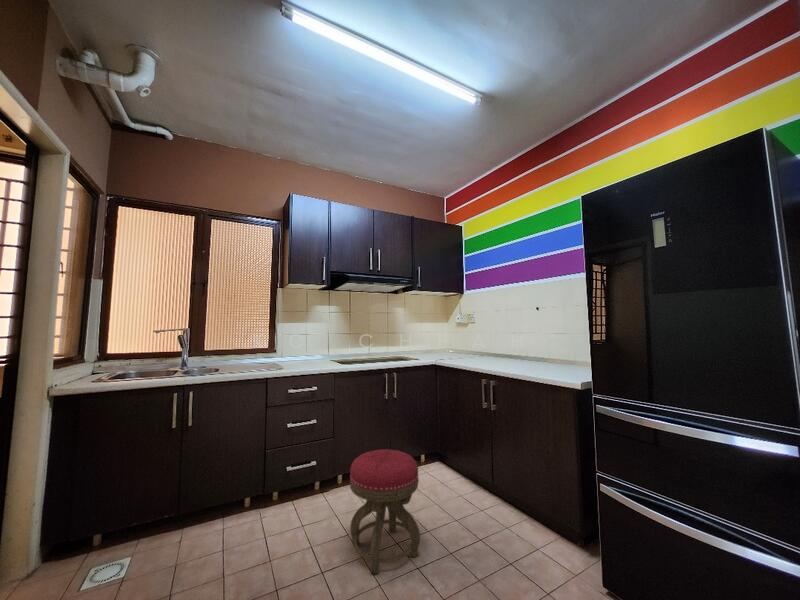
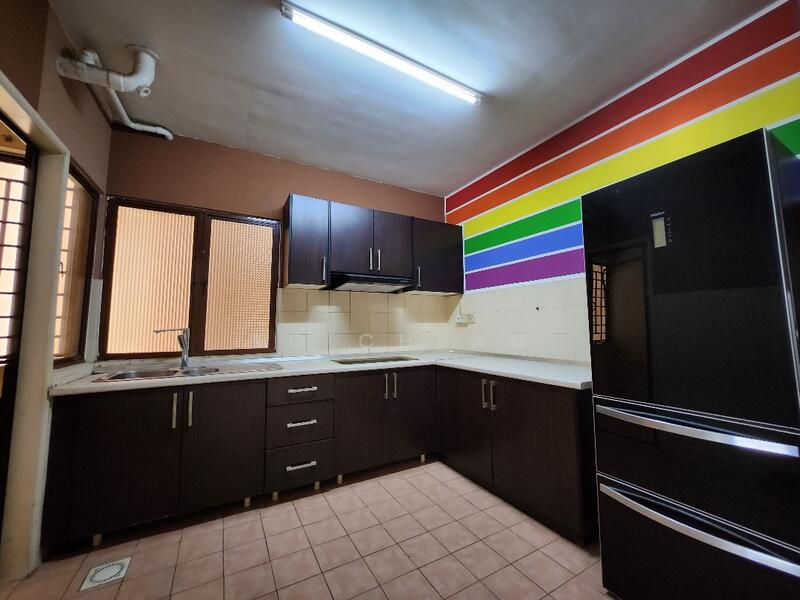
- stool (384, 503)
